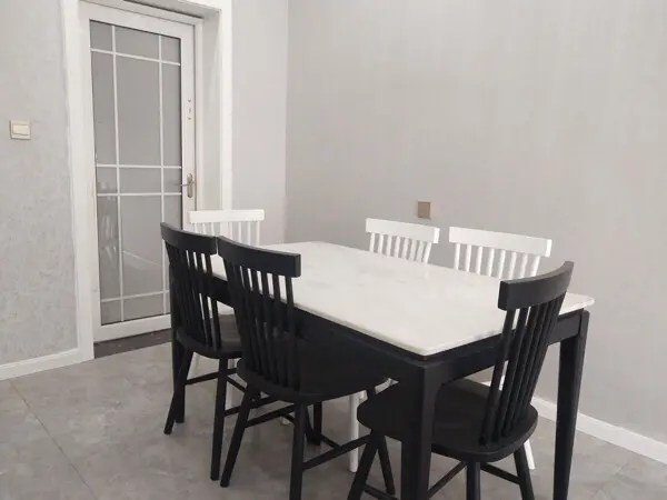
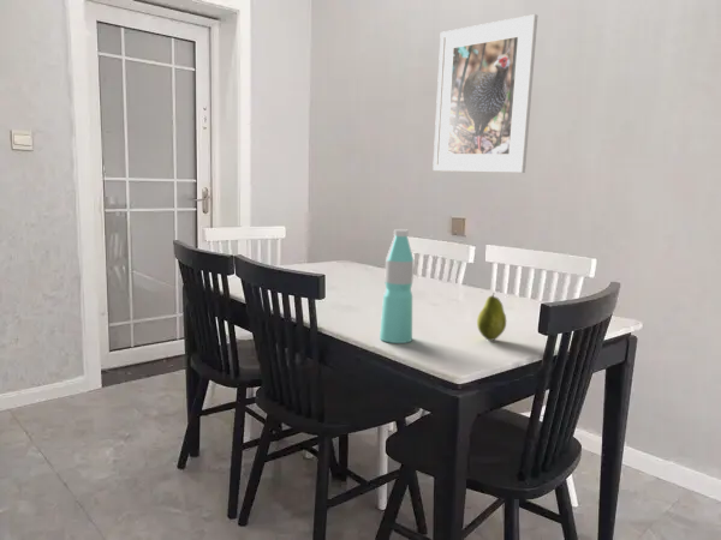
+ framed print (481, 98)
+ water bottle (398, 284)
+ fruit (491, 317)
